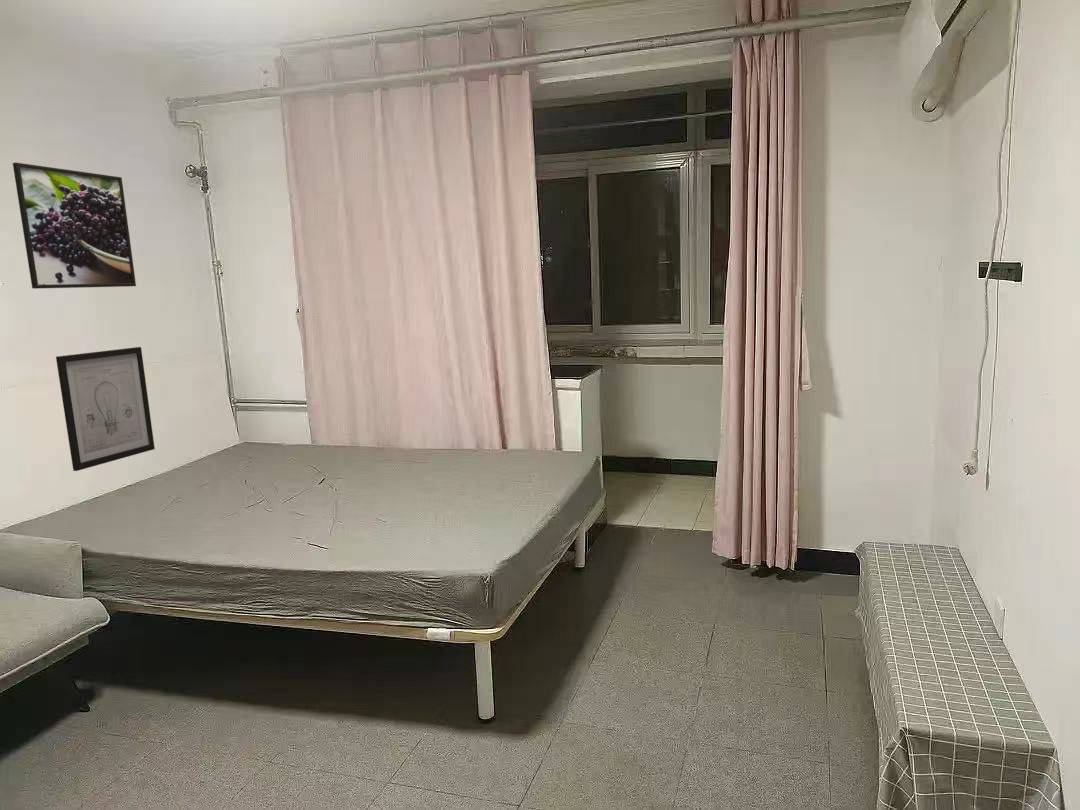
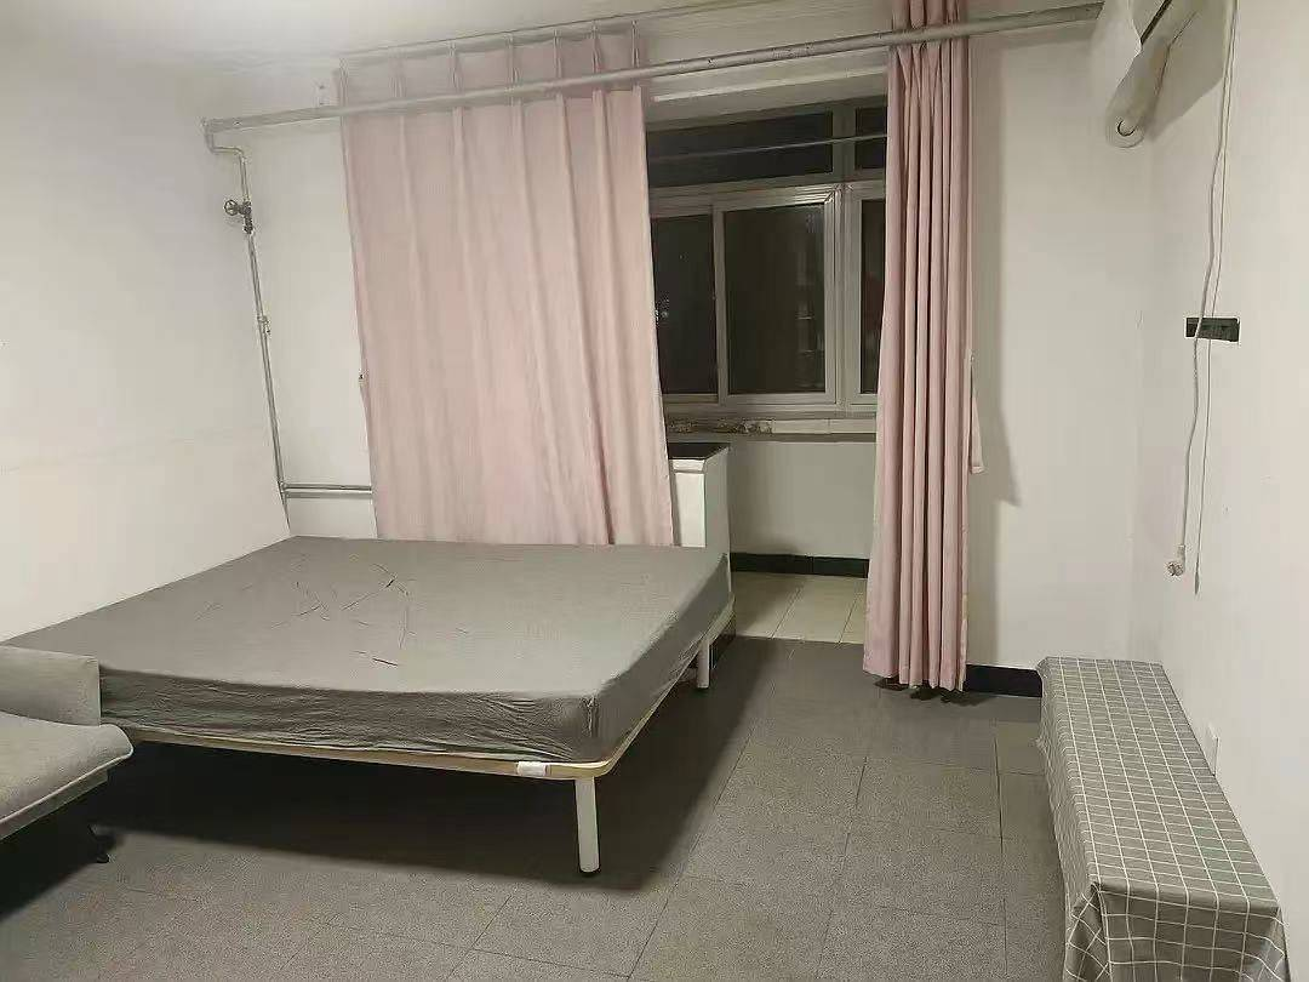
- wall art (108, 406)
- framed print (79, 229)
